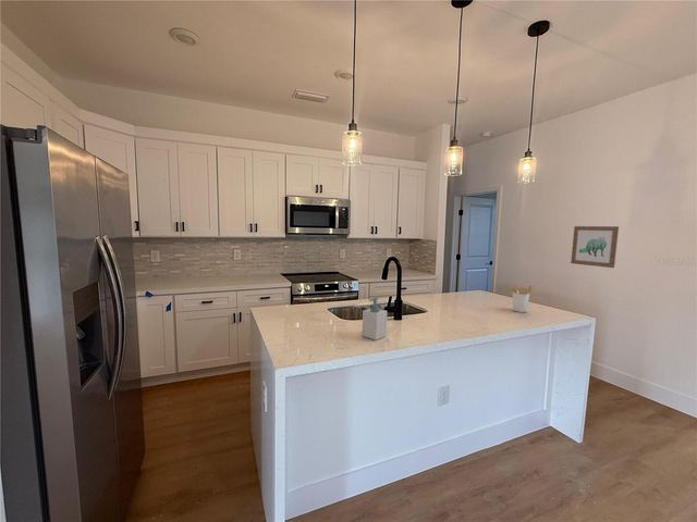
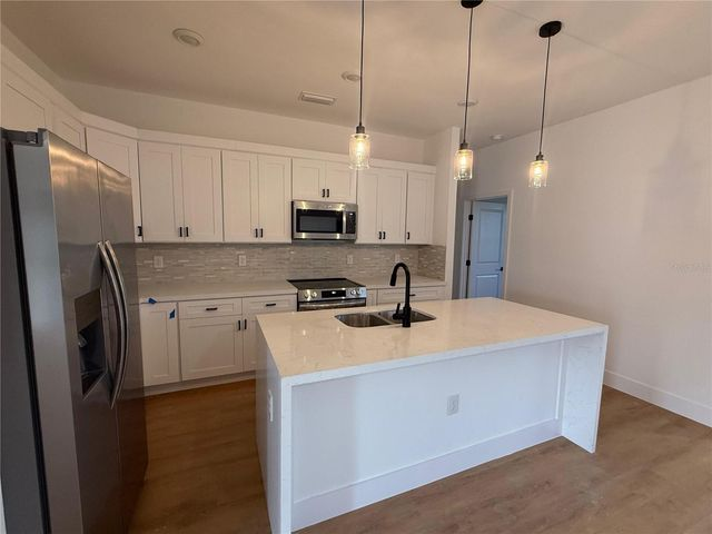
- utensil holder (522, 298)
- soap bottle (375, 316)
- wall art (592, 246)
